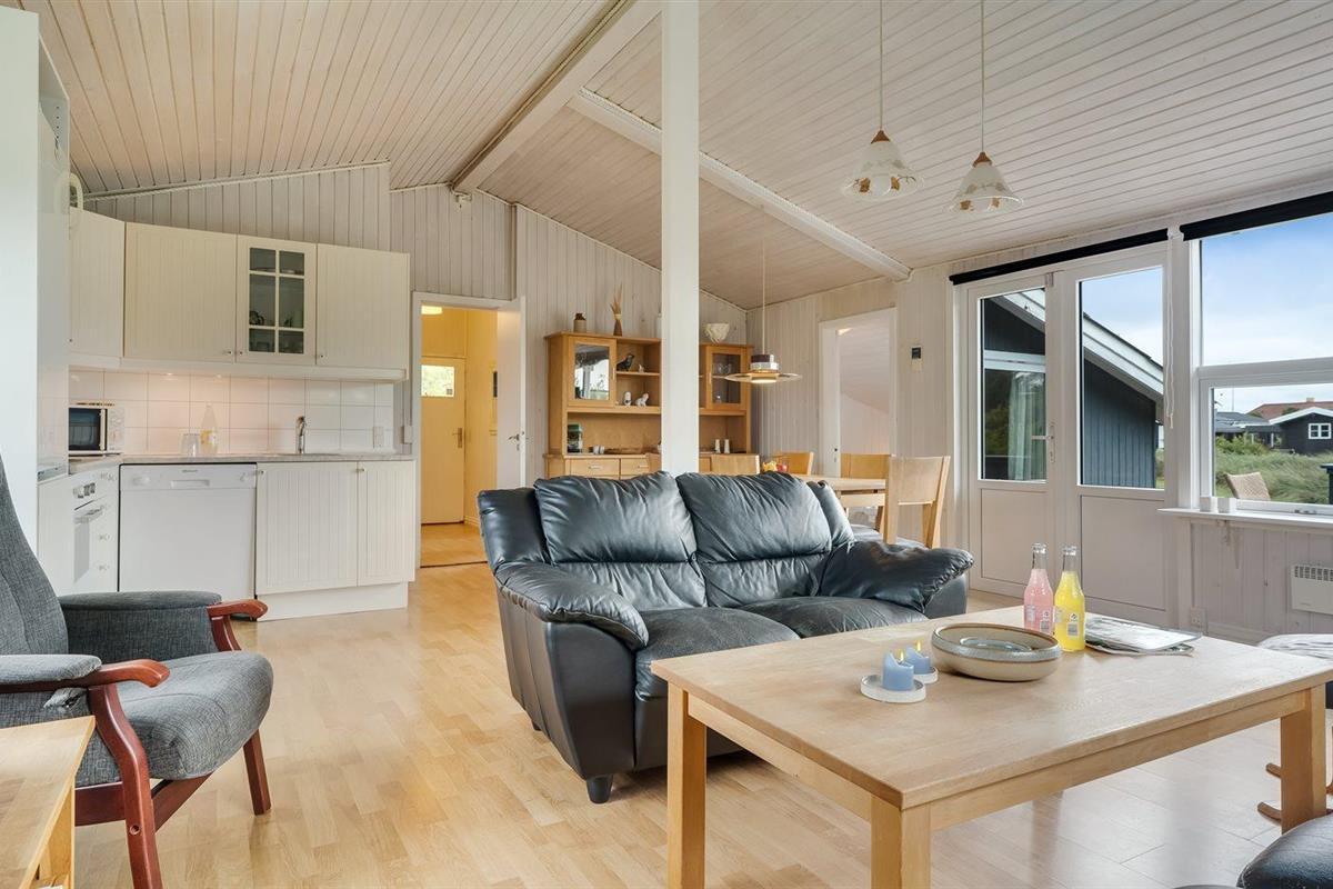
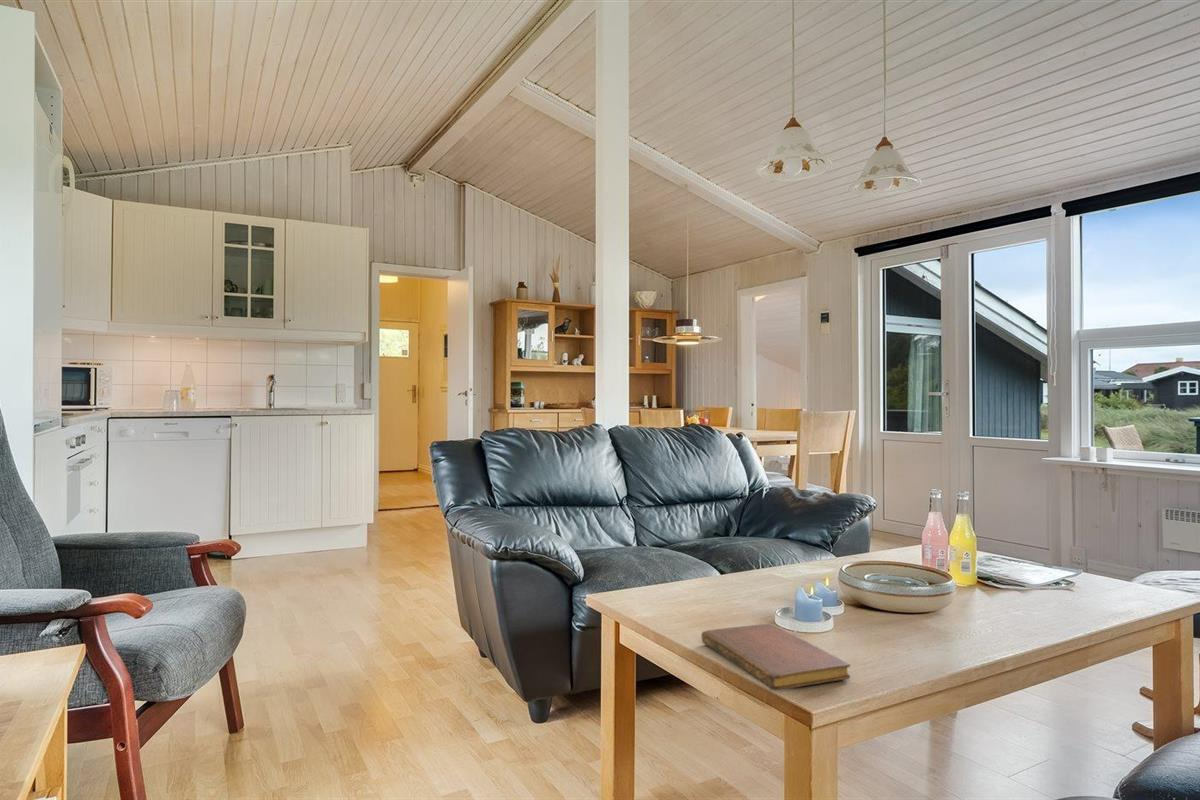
+ notebook (771, 653)
